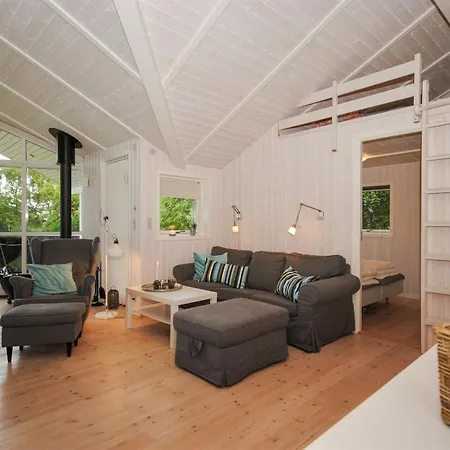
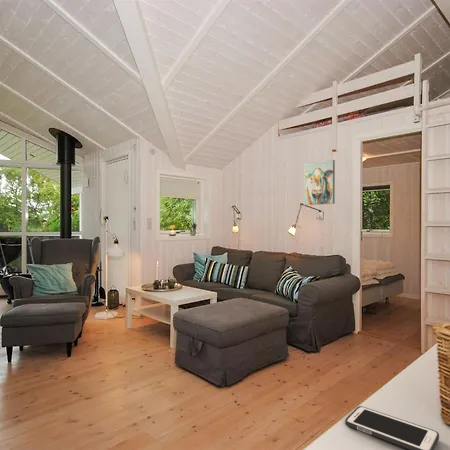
+ wall art (318, 183)
+ cell phone (390, 428)
